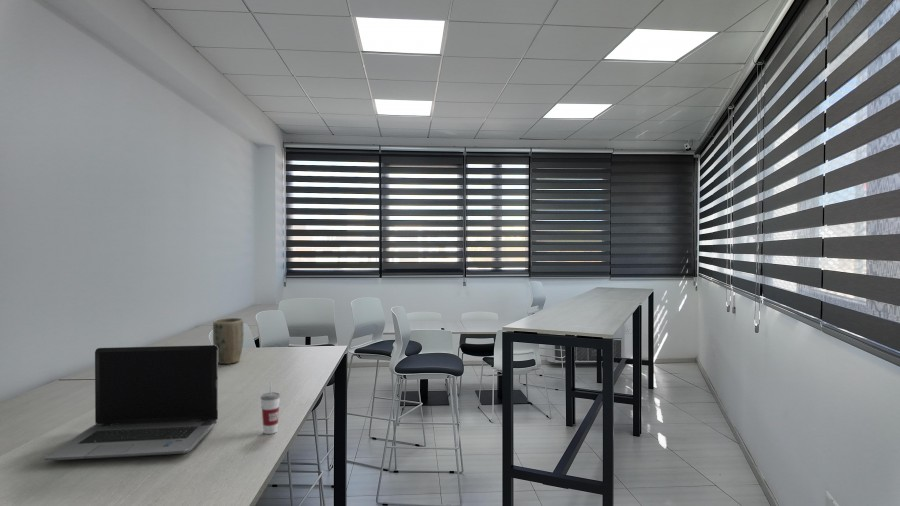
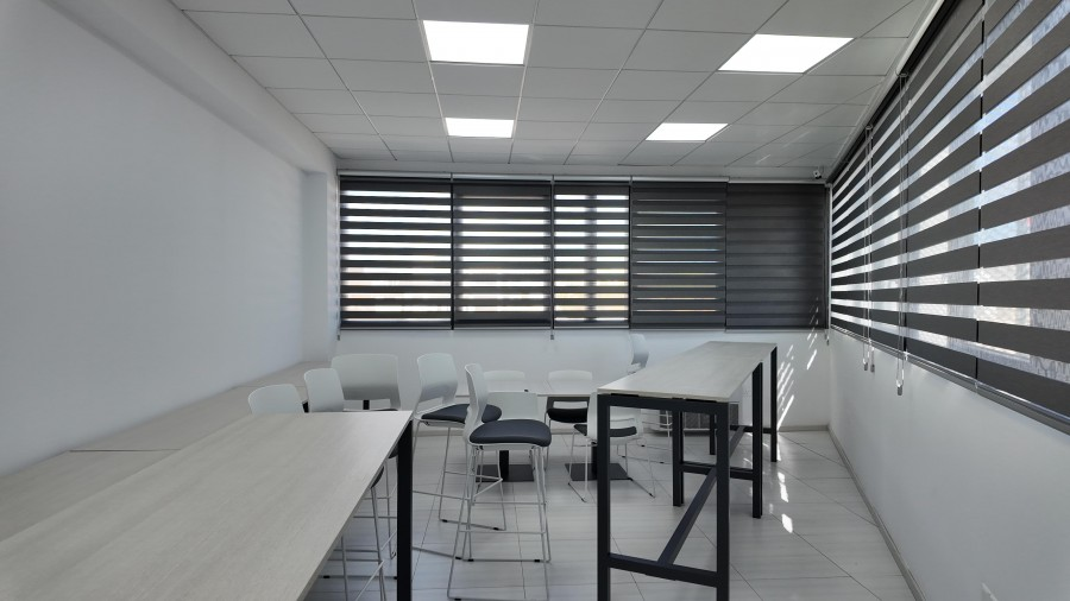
- plant pot (228, 340)
- cup (270, 406)
- laptop computer (139, 399)
